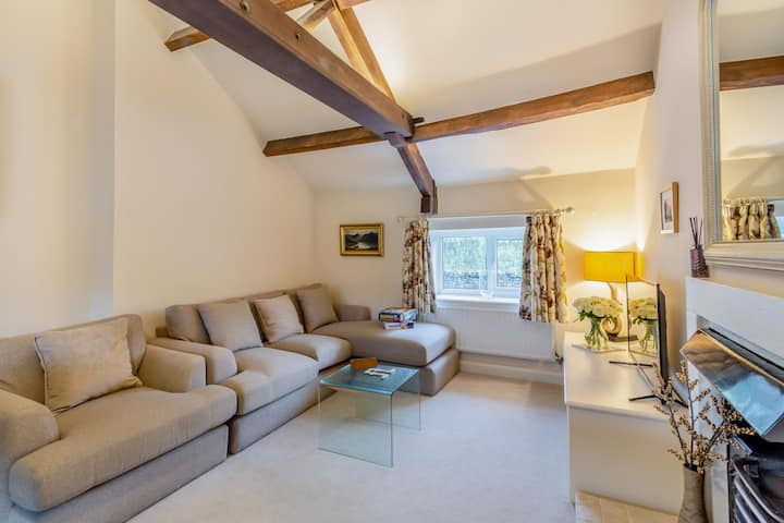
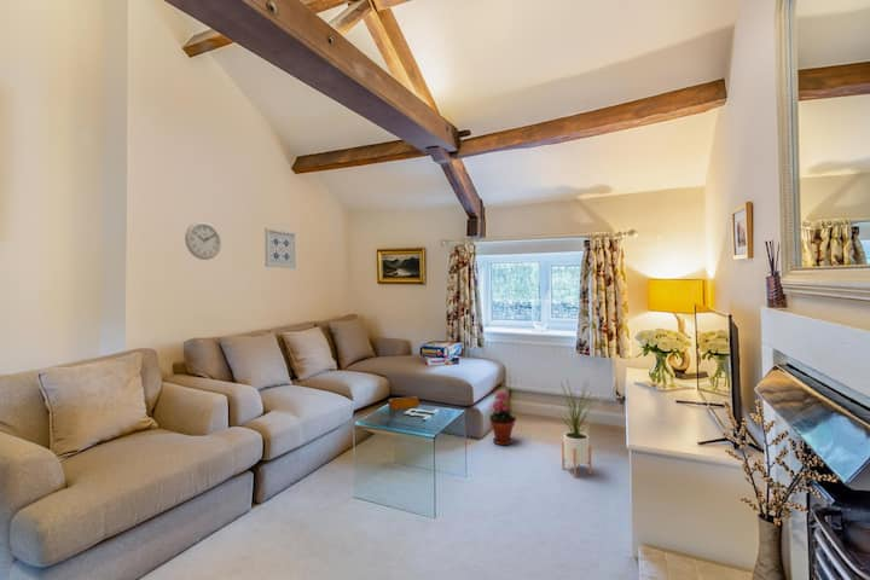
+ wall clock (204, 240)
+ potted plant (500, 417)
+ house plant (574, 424)
+ wall art (280, 249)
